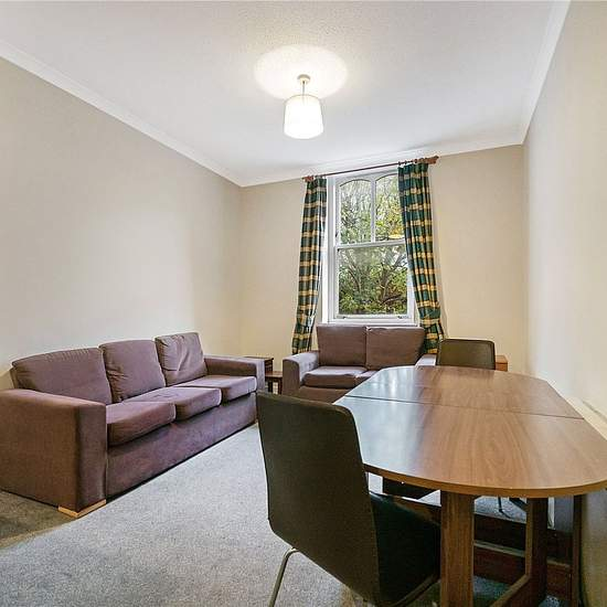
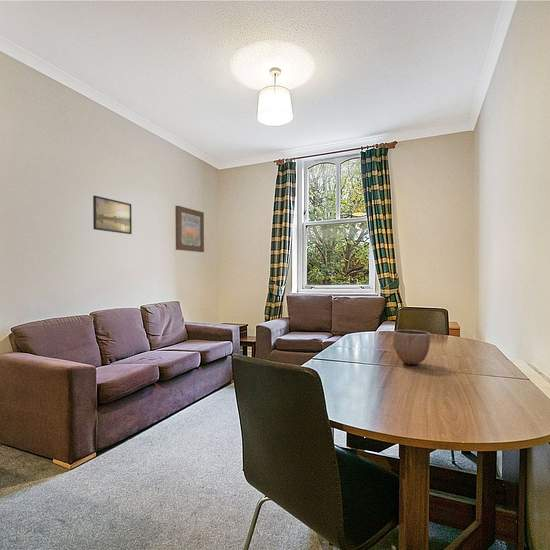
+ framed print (113, 216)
+ decorative bowl (411, 347)
+ wall art (190, 230)
